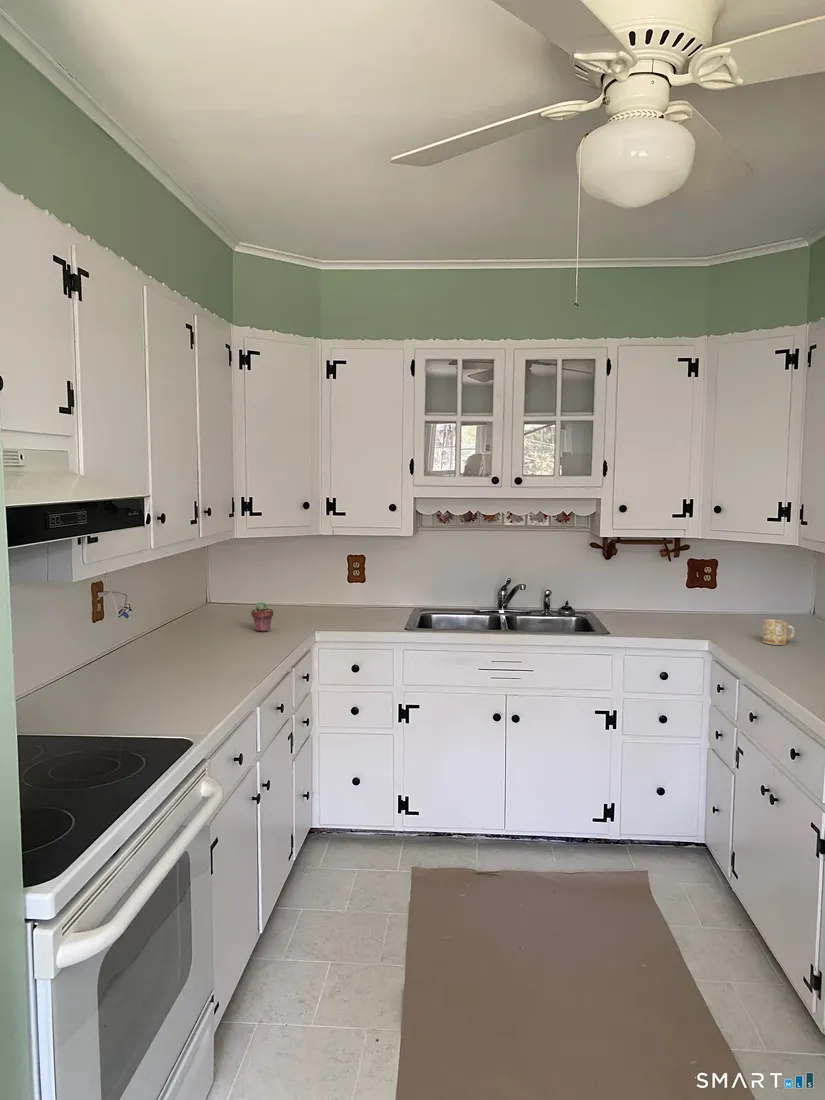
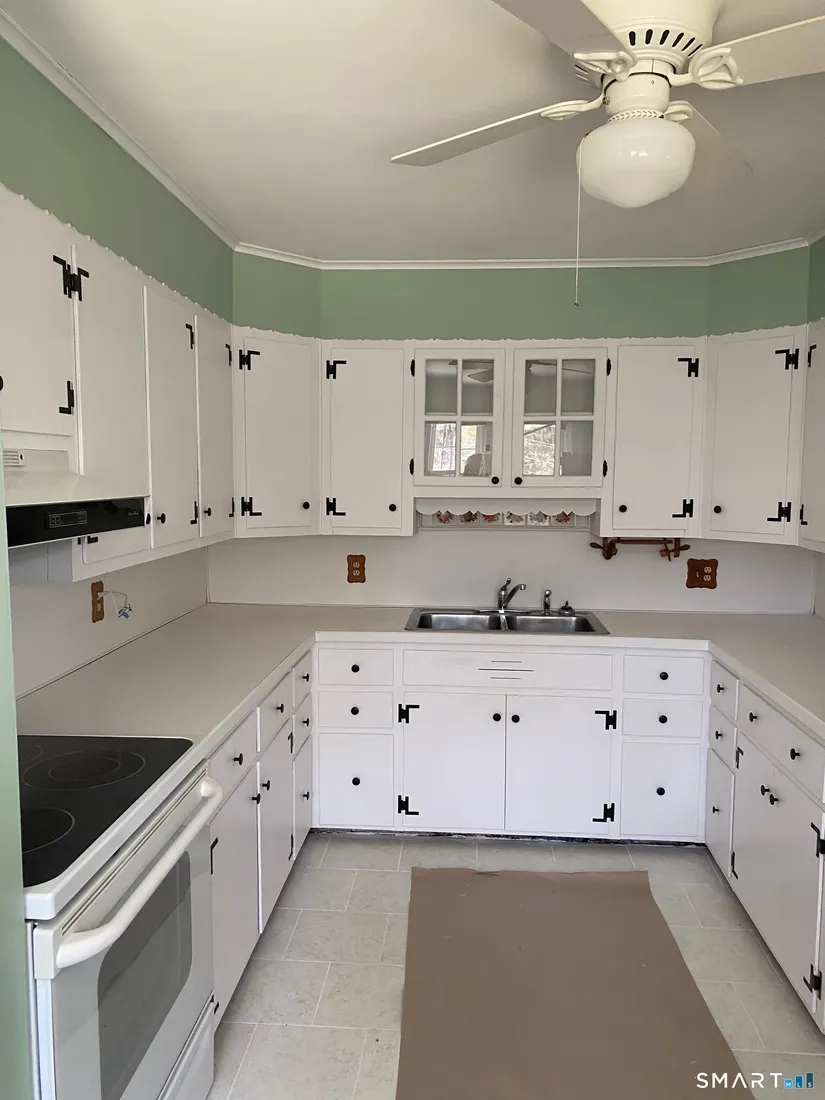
- mug (779, 632)
- potted succulent (262, 616)
